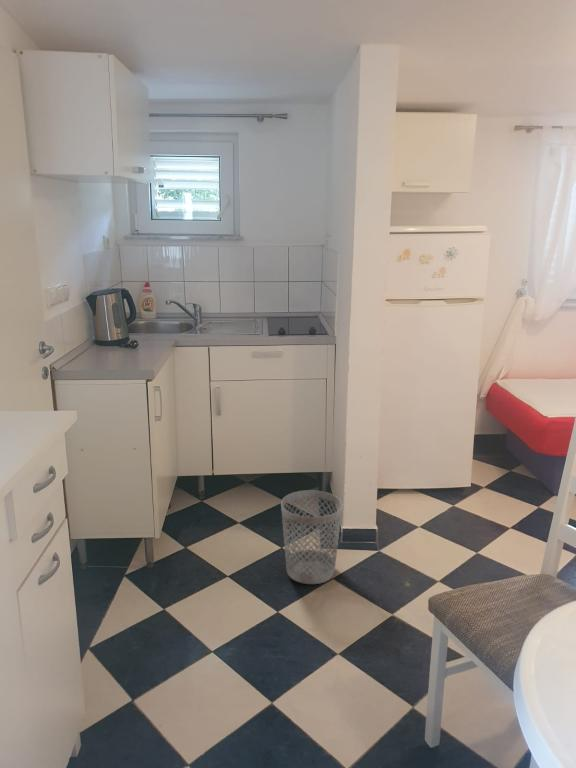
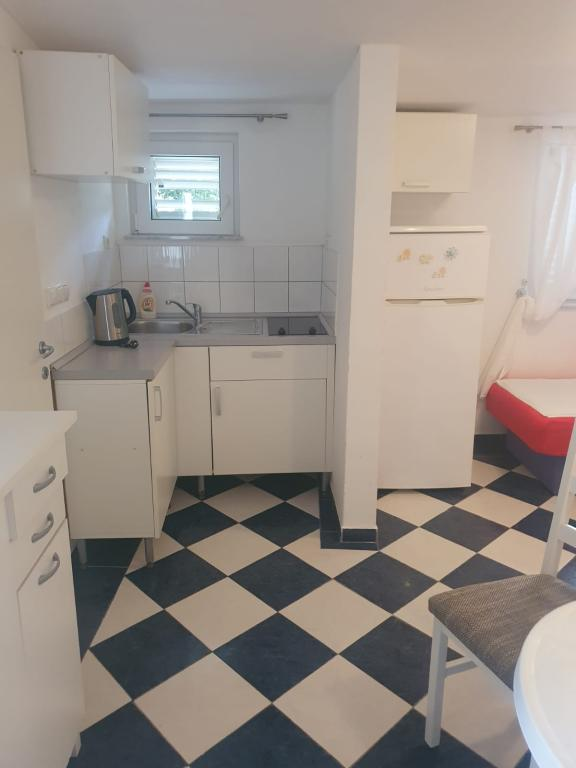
- wastebasket (312, 538)
